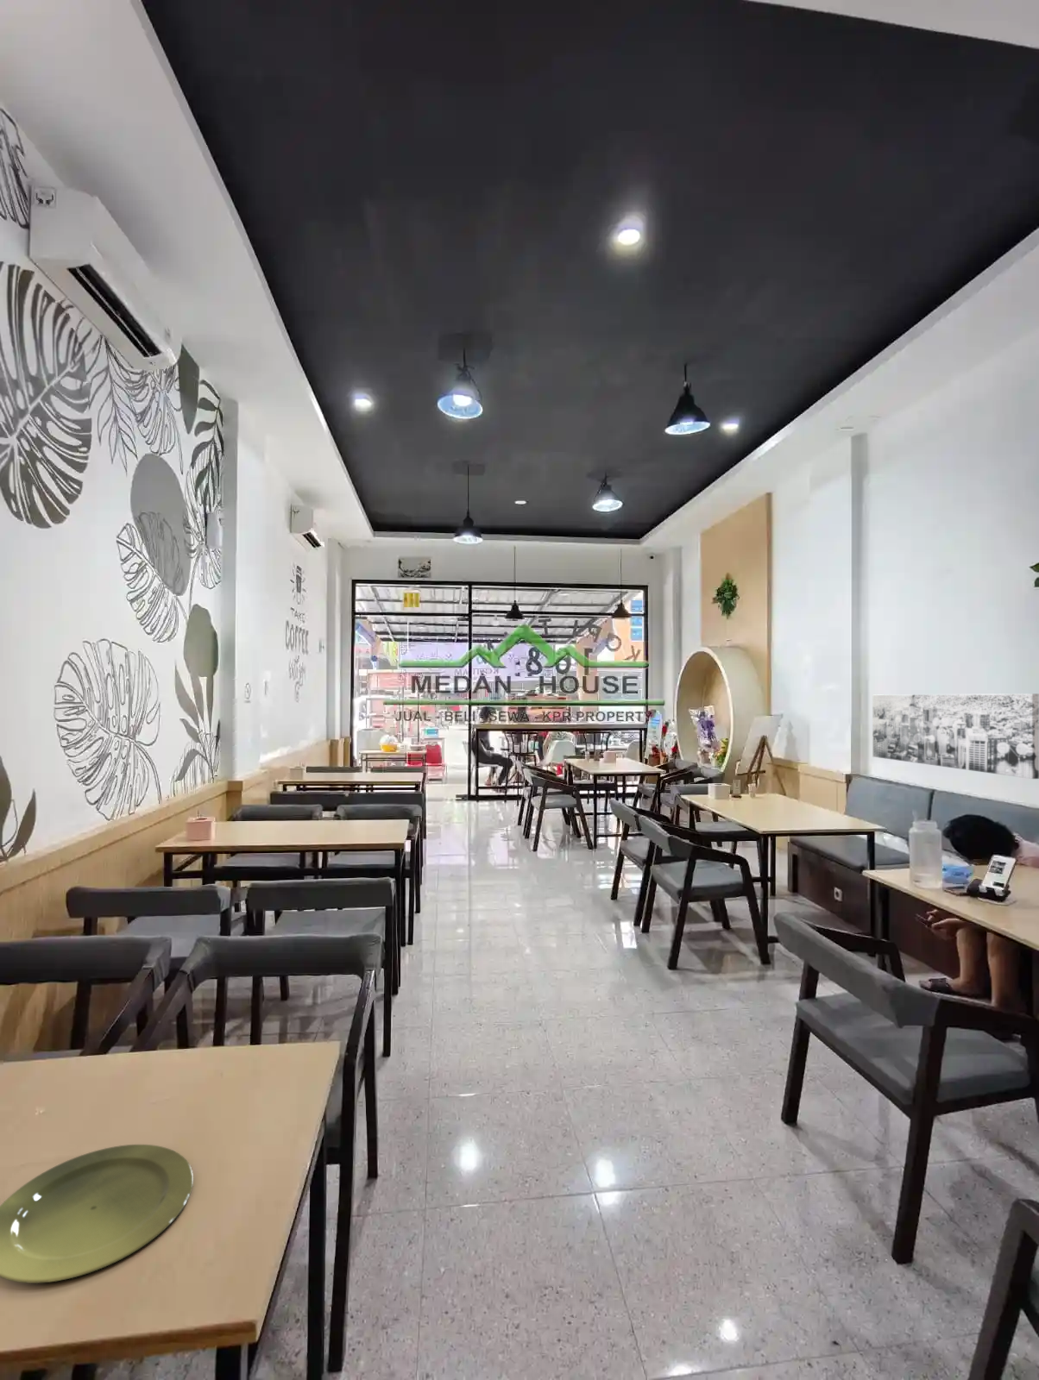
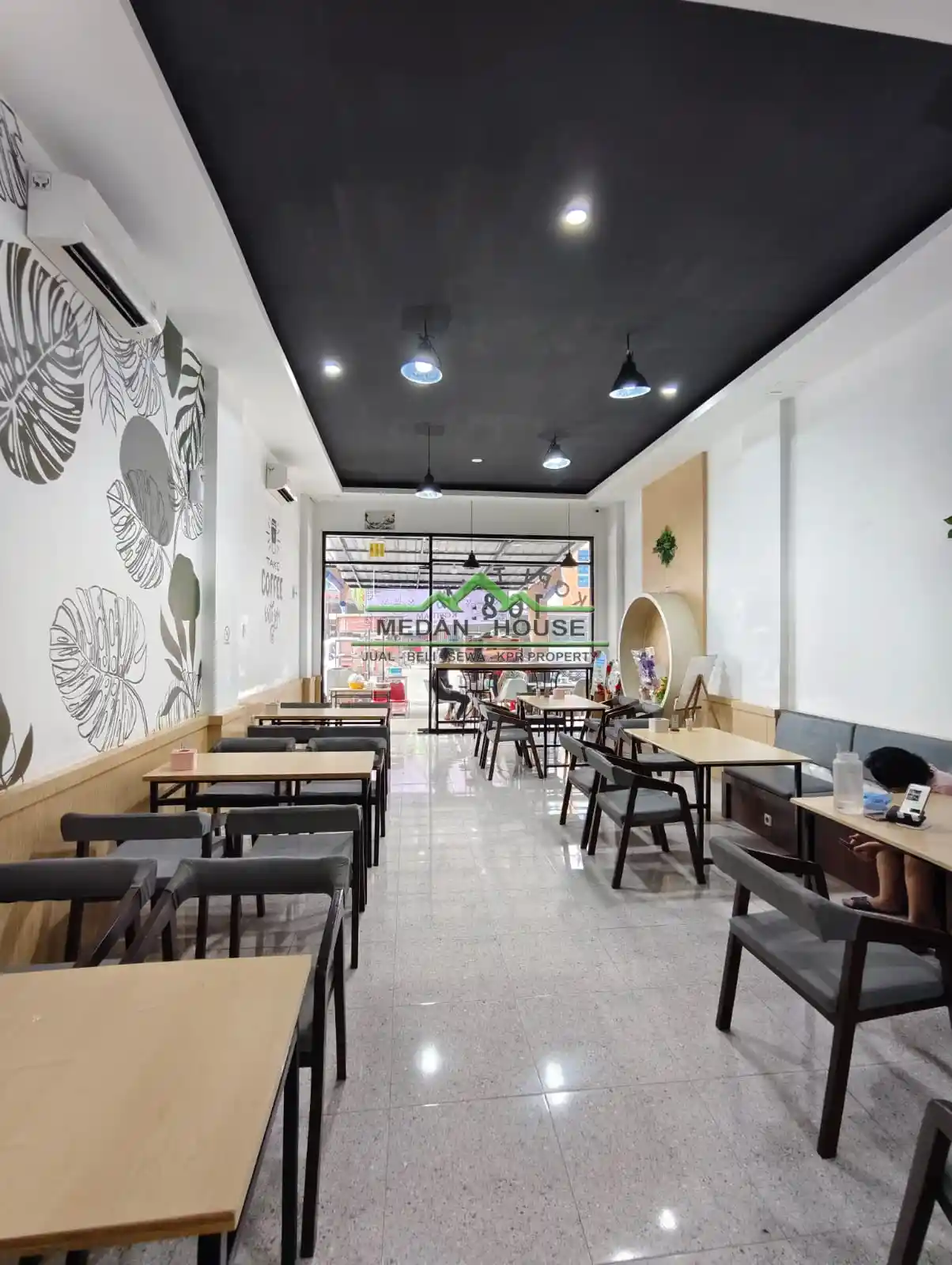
- wall art (942, 730)
- plate (93, 1205)
